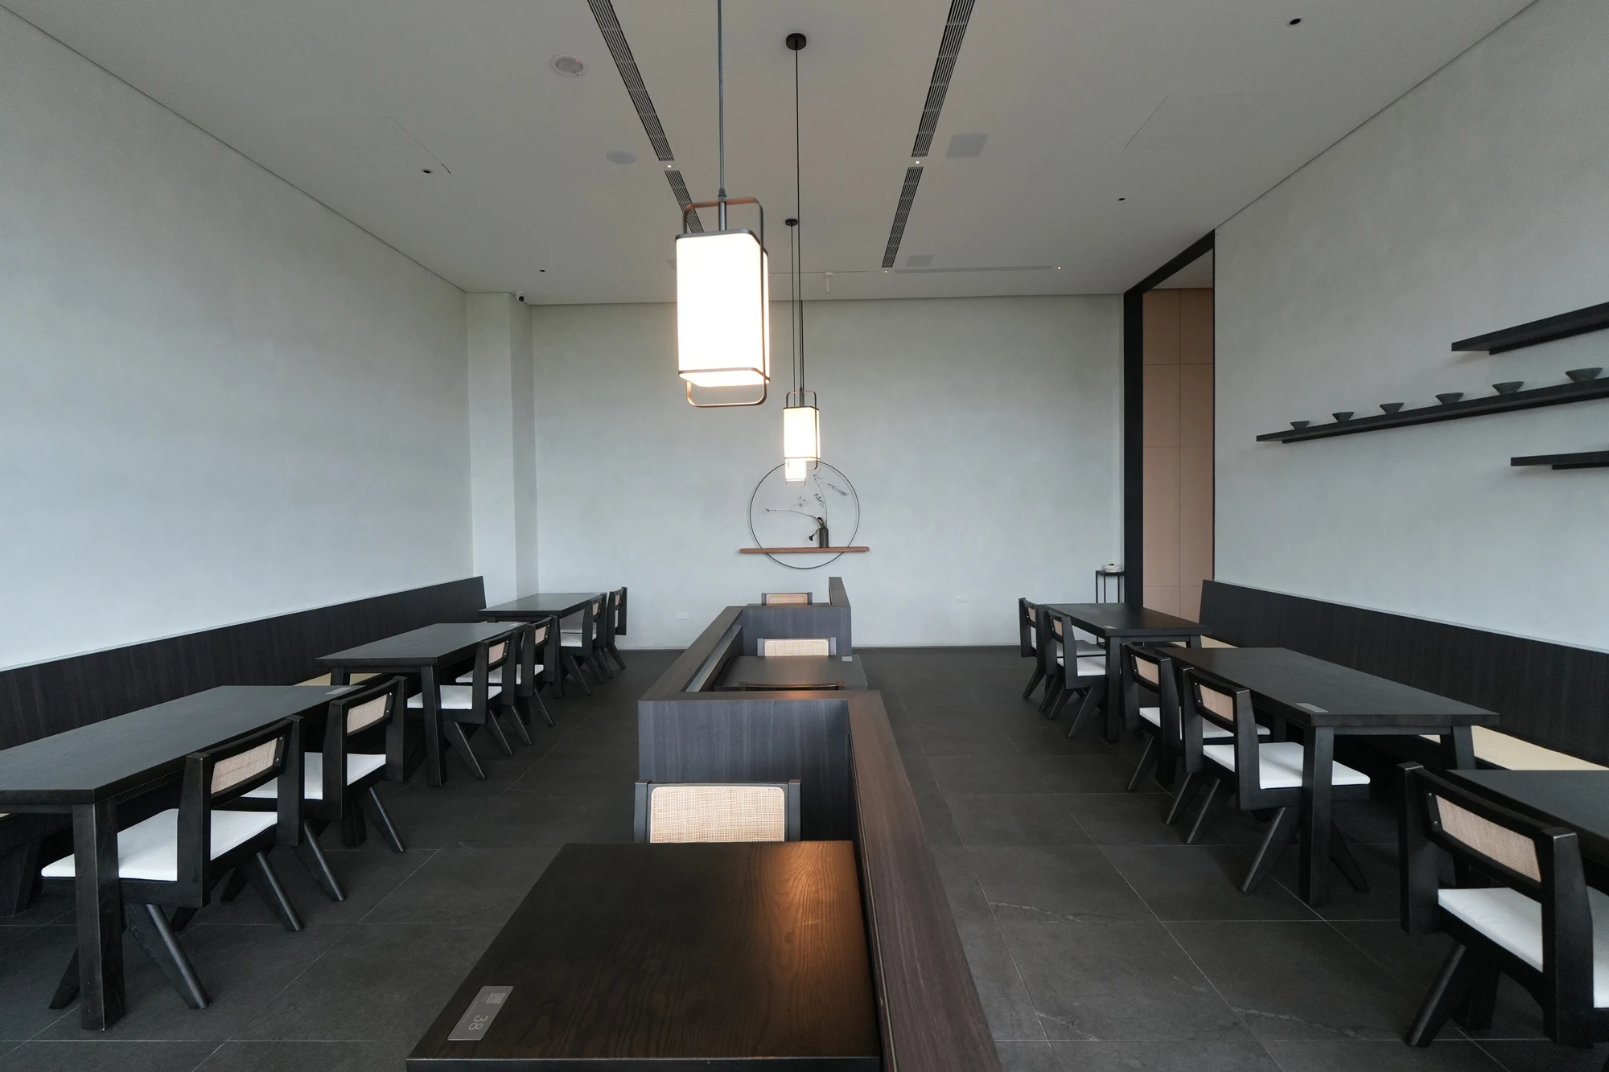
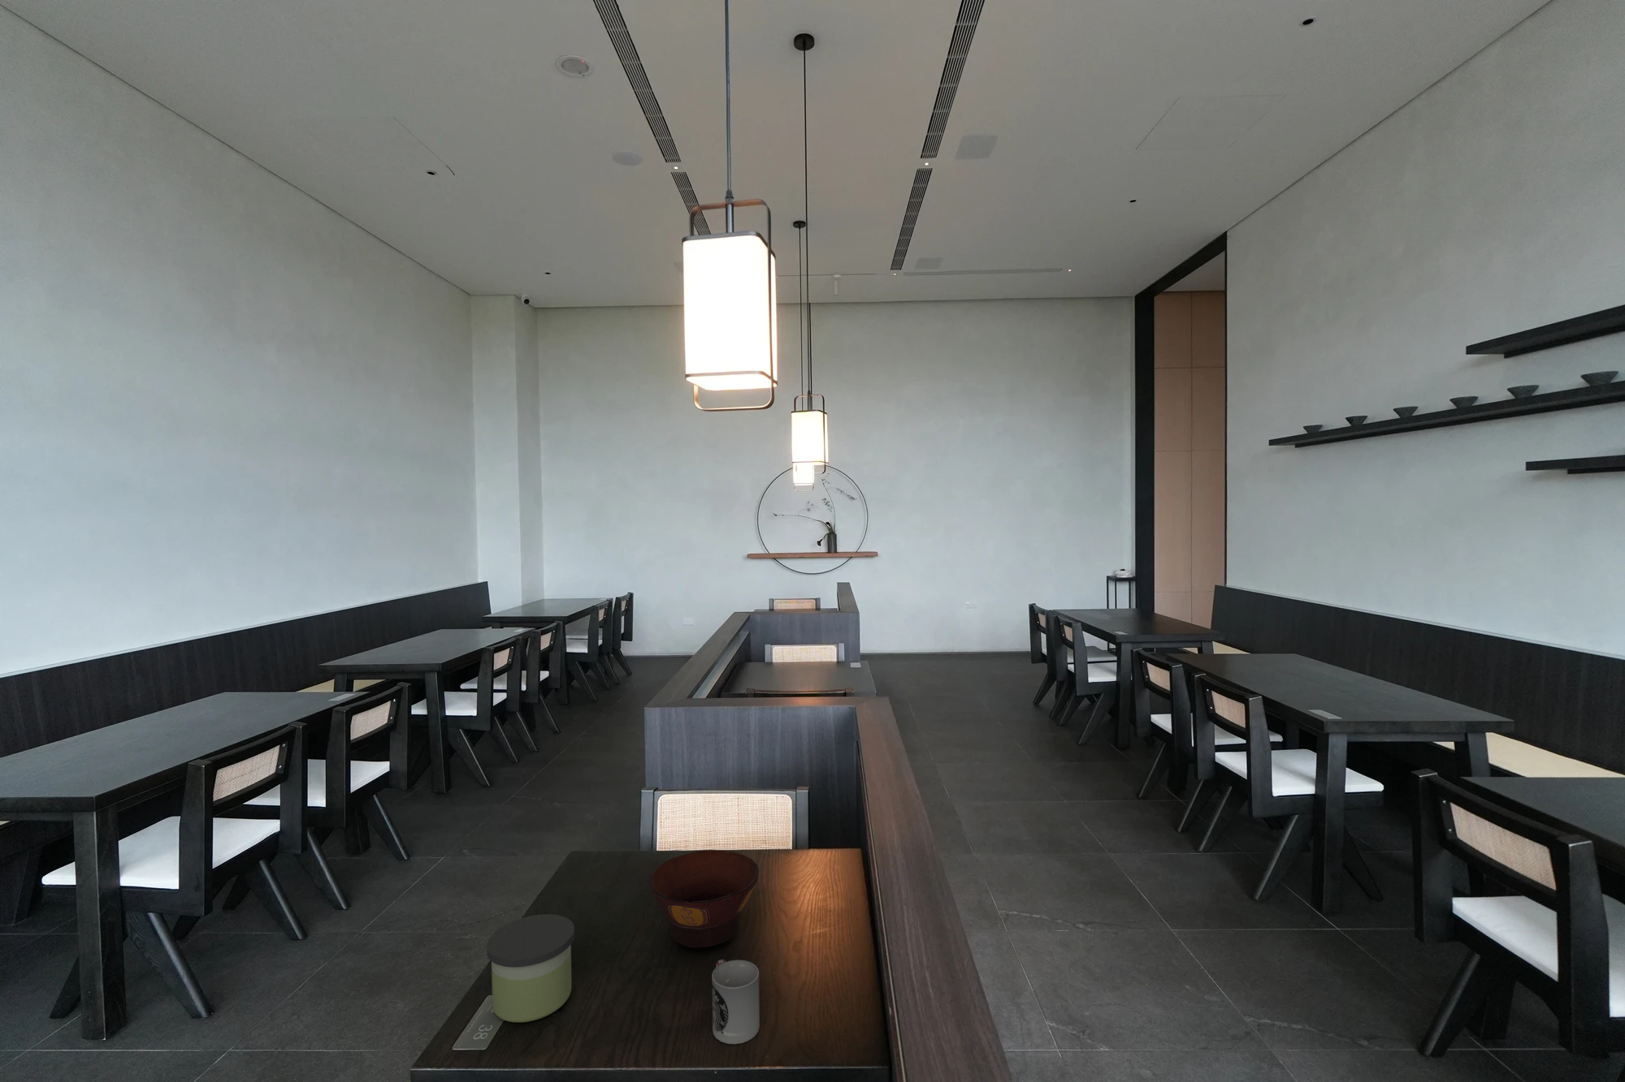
+ bowl (706, 904)
+ cup (731, 994)
+ candle (532, 968)
